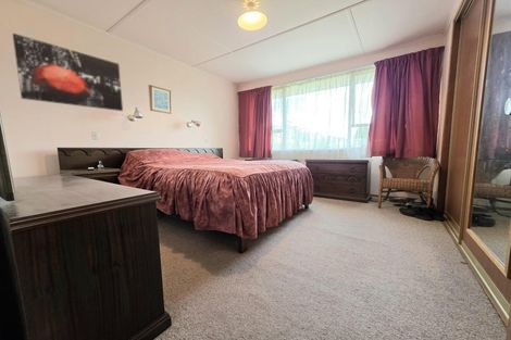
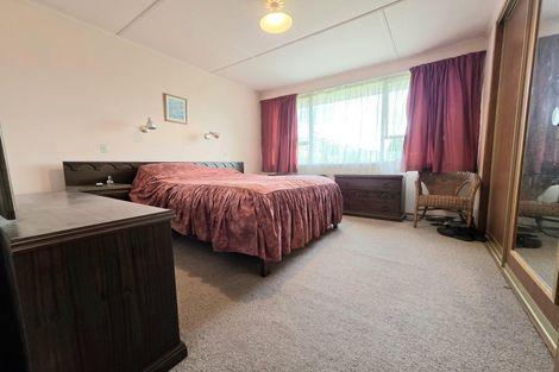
- wall art (76, 78)
